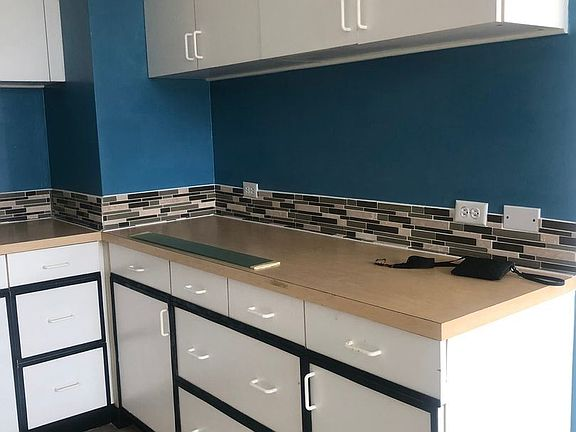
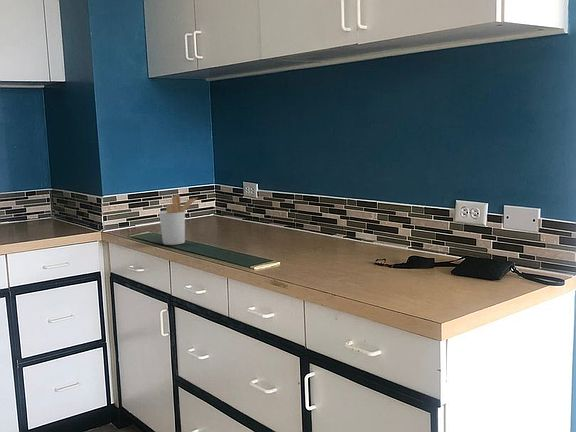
+ utensil holder (179, 219)
